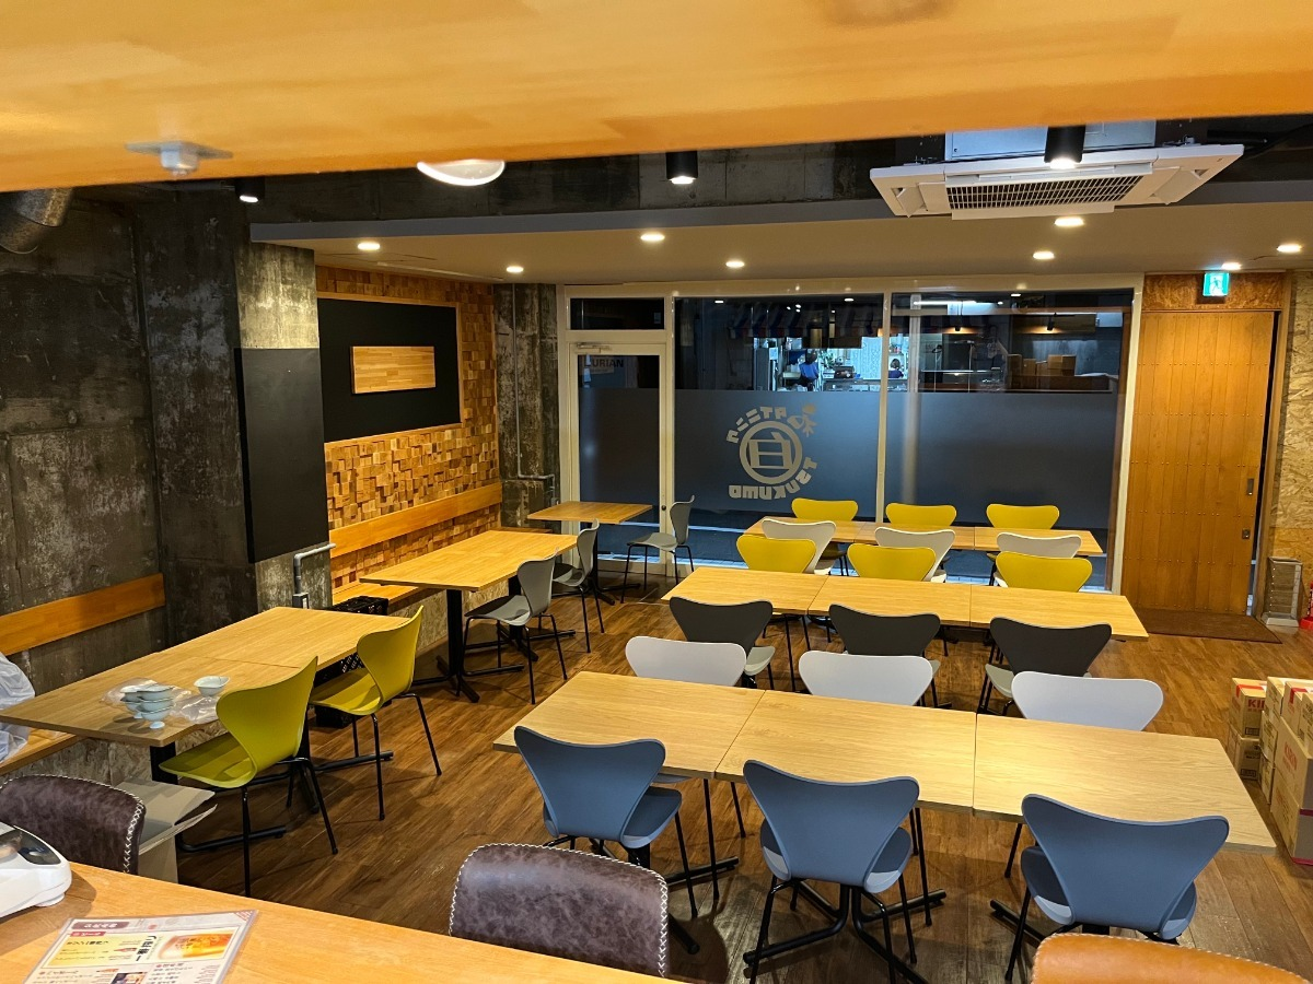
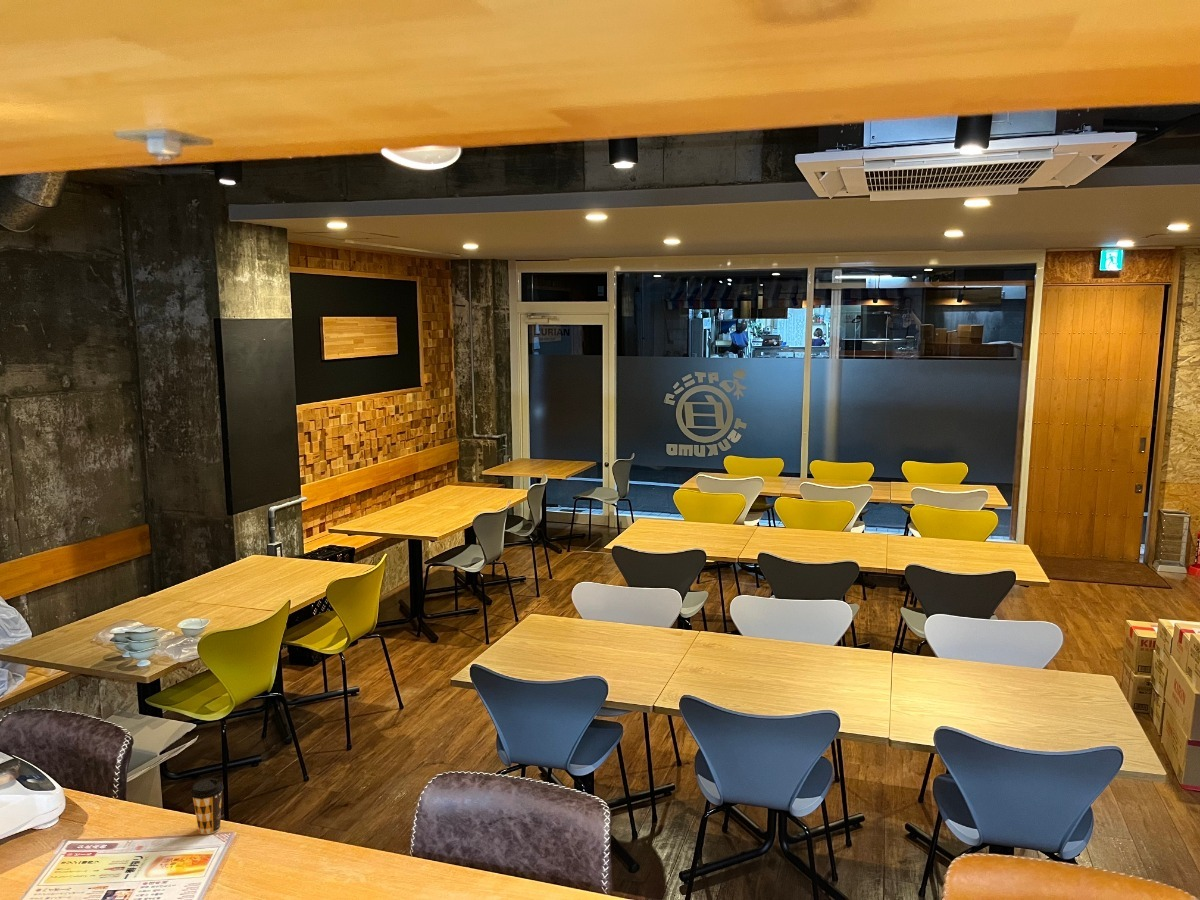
+ coffee cup (208, 806)
